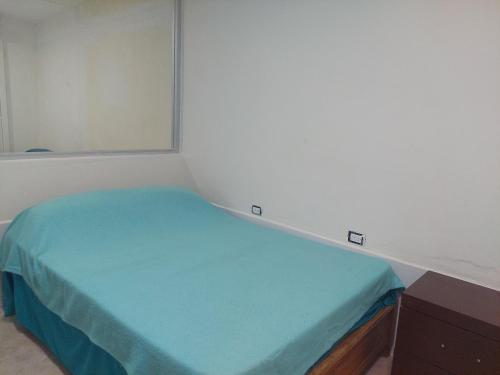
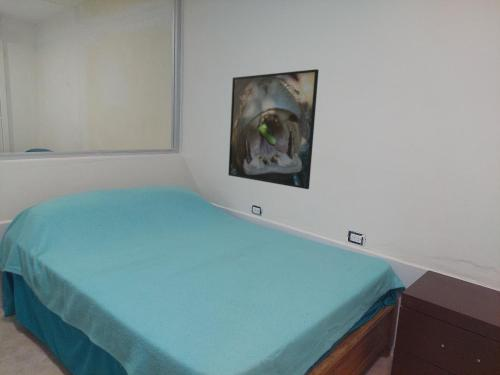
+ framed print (267, 129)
